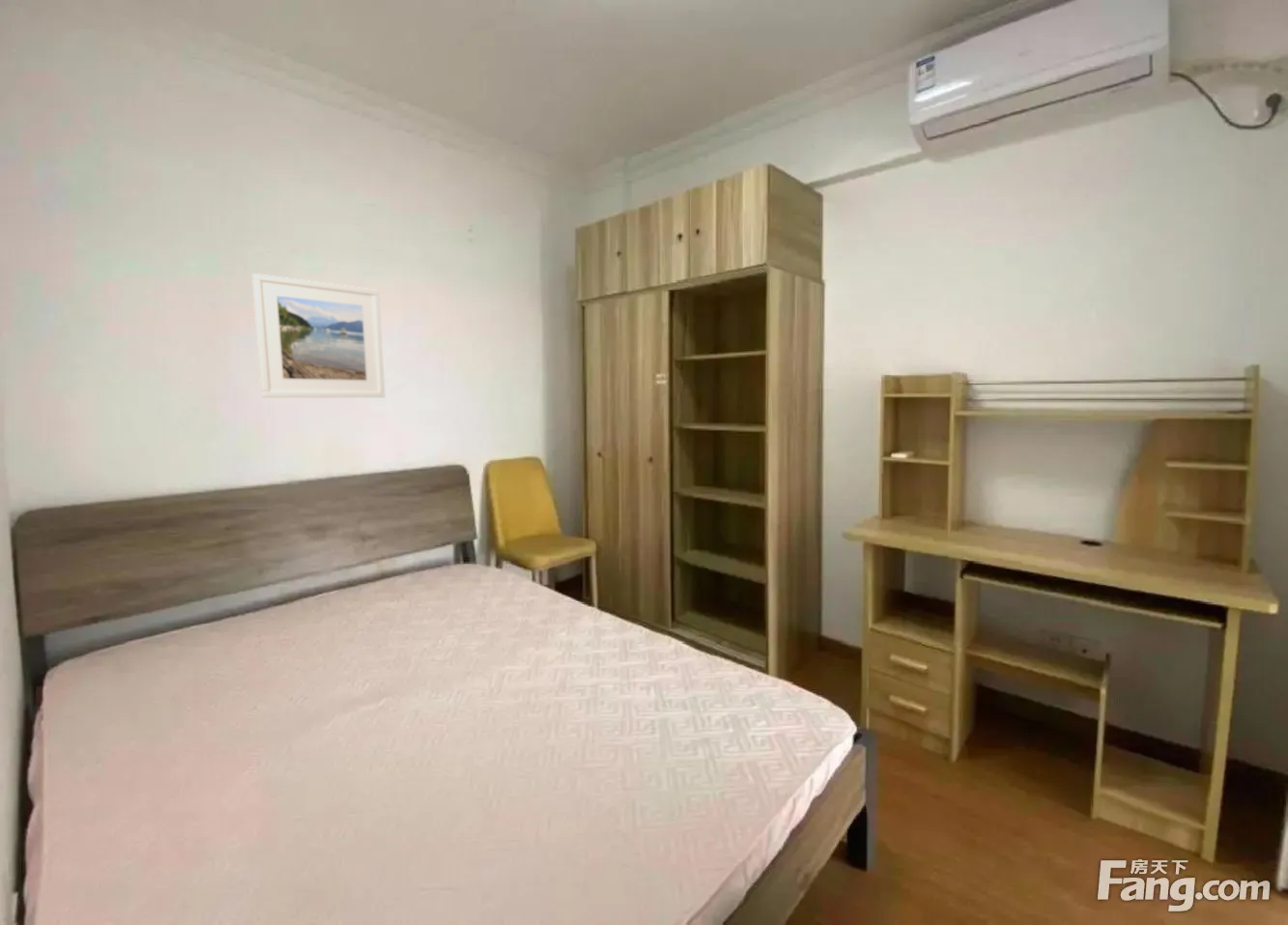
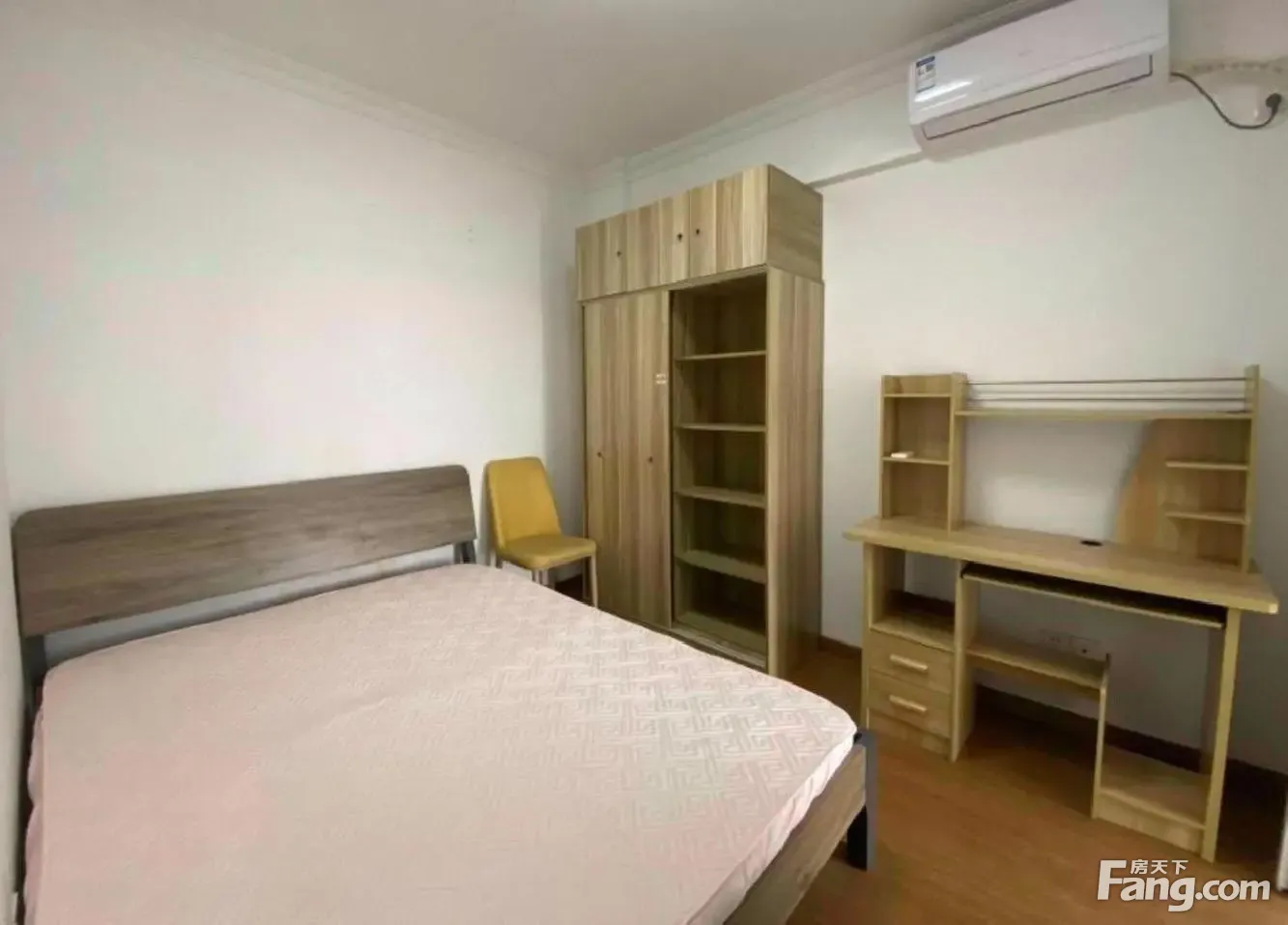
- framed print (324, 340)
